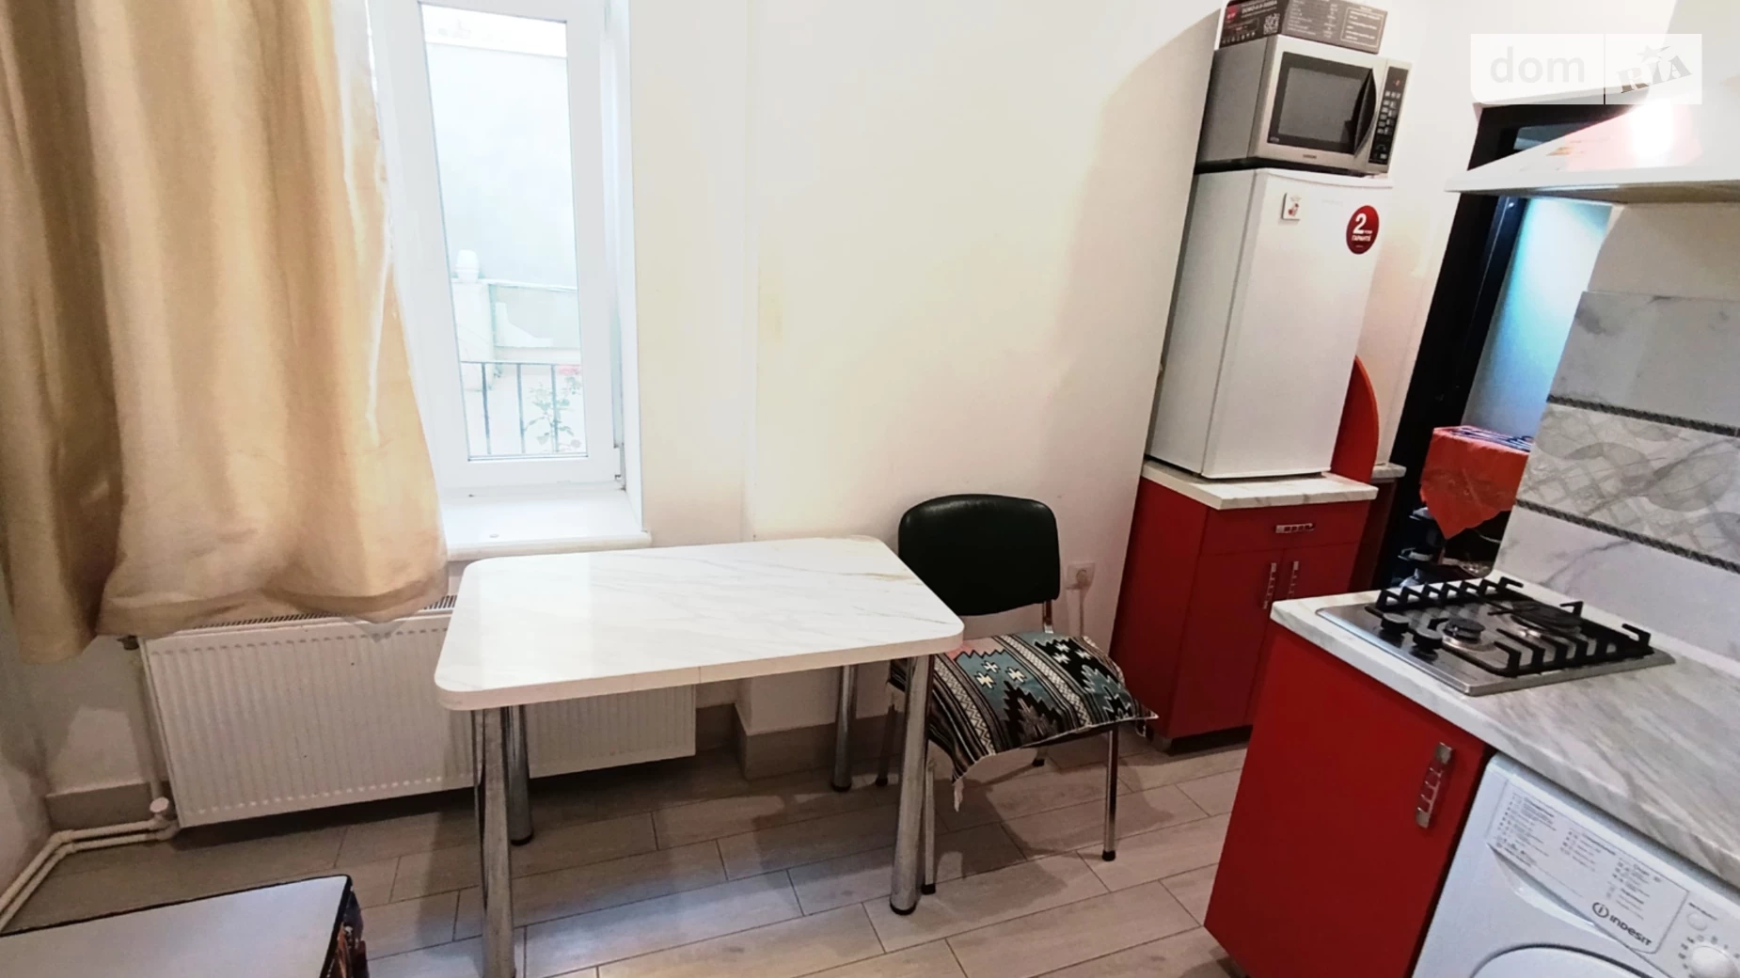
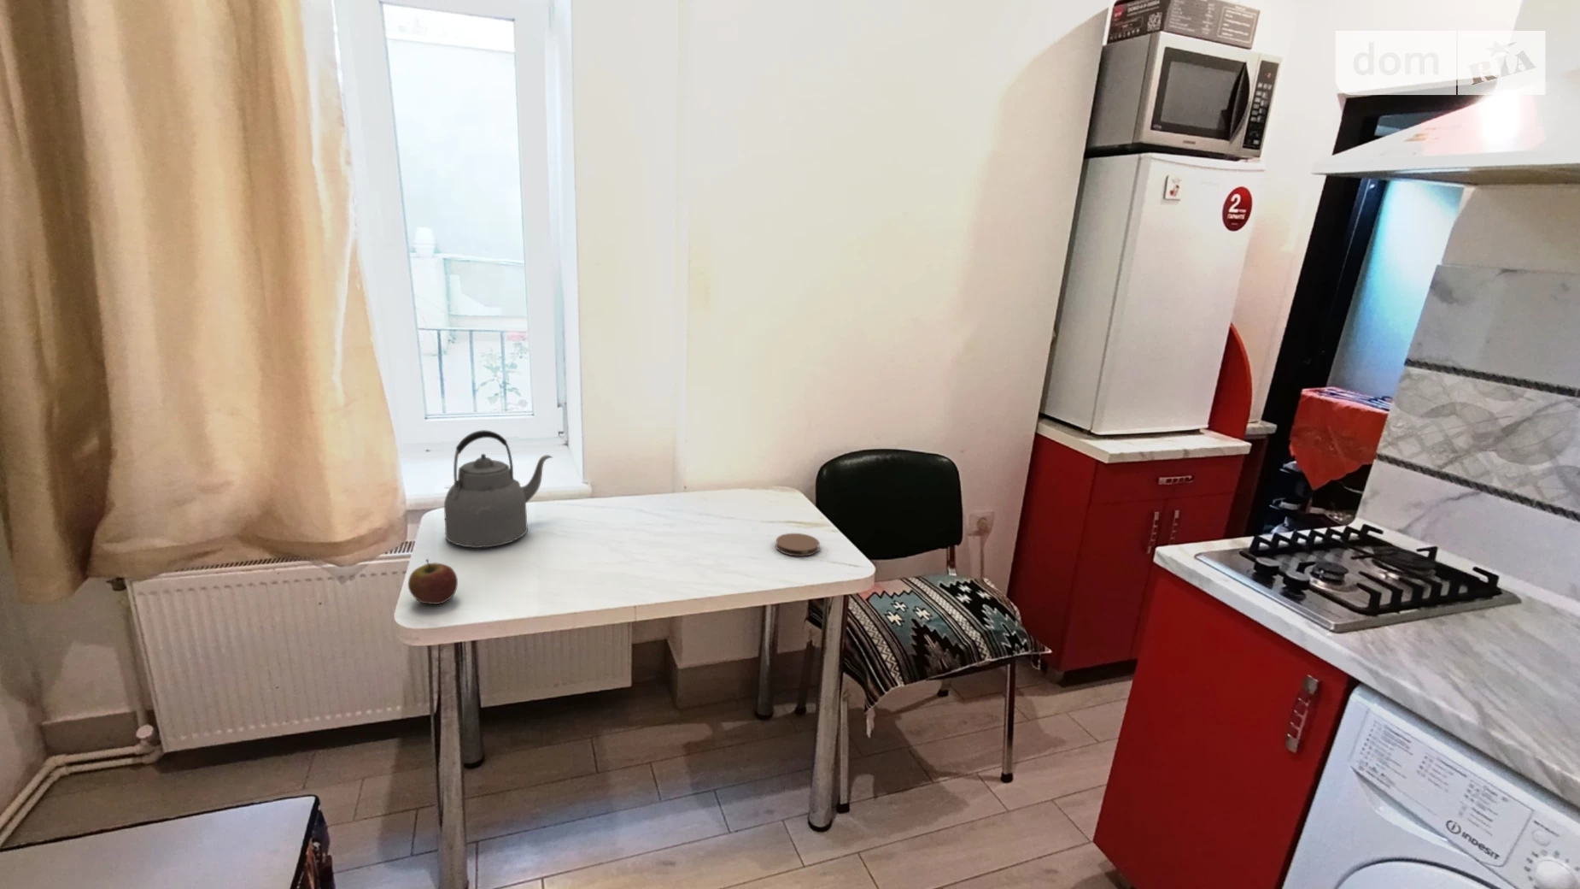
+ coaster (797, 544)
+ kettle (502, 480)
+ apple (432, 581)
